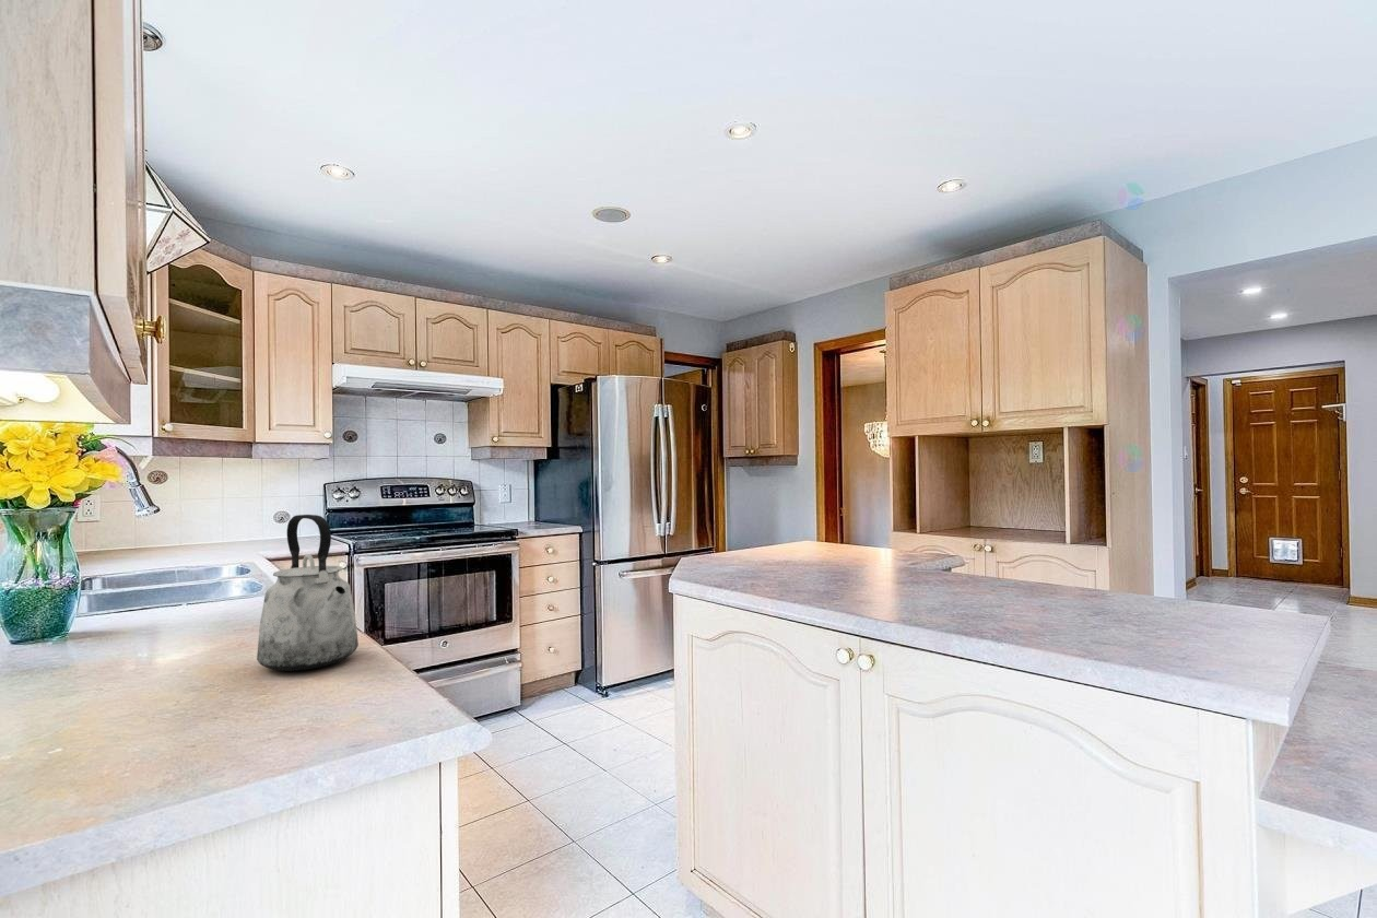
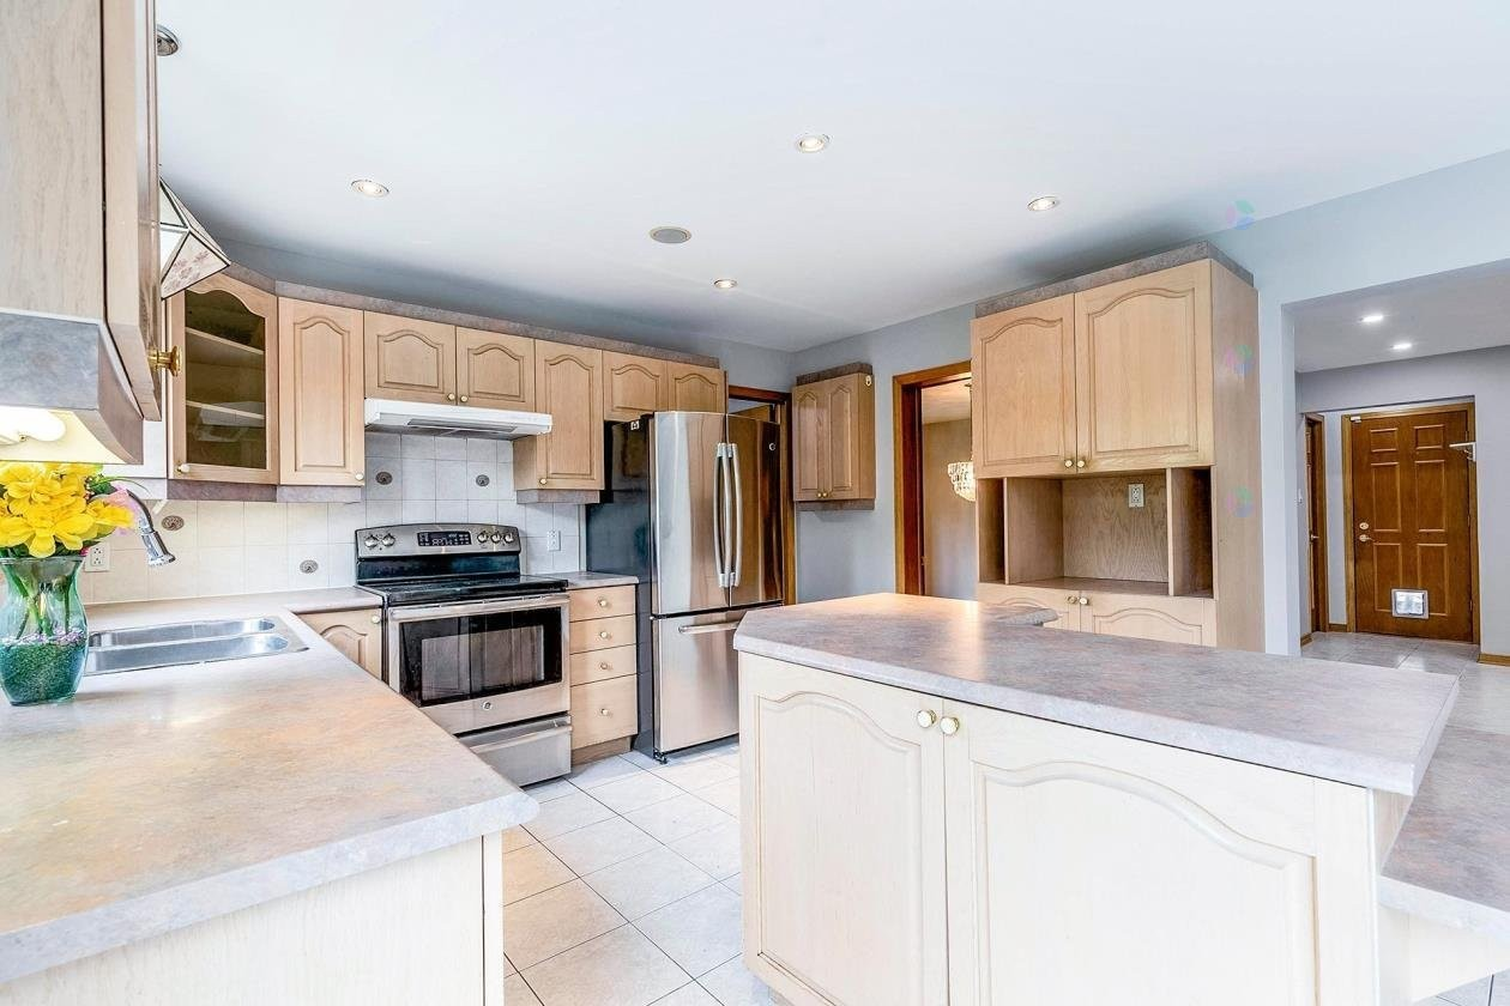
- kettle (315, 590)
